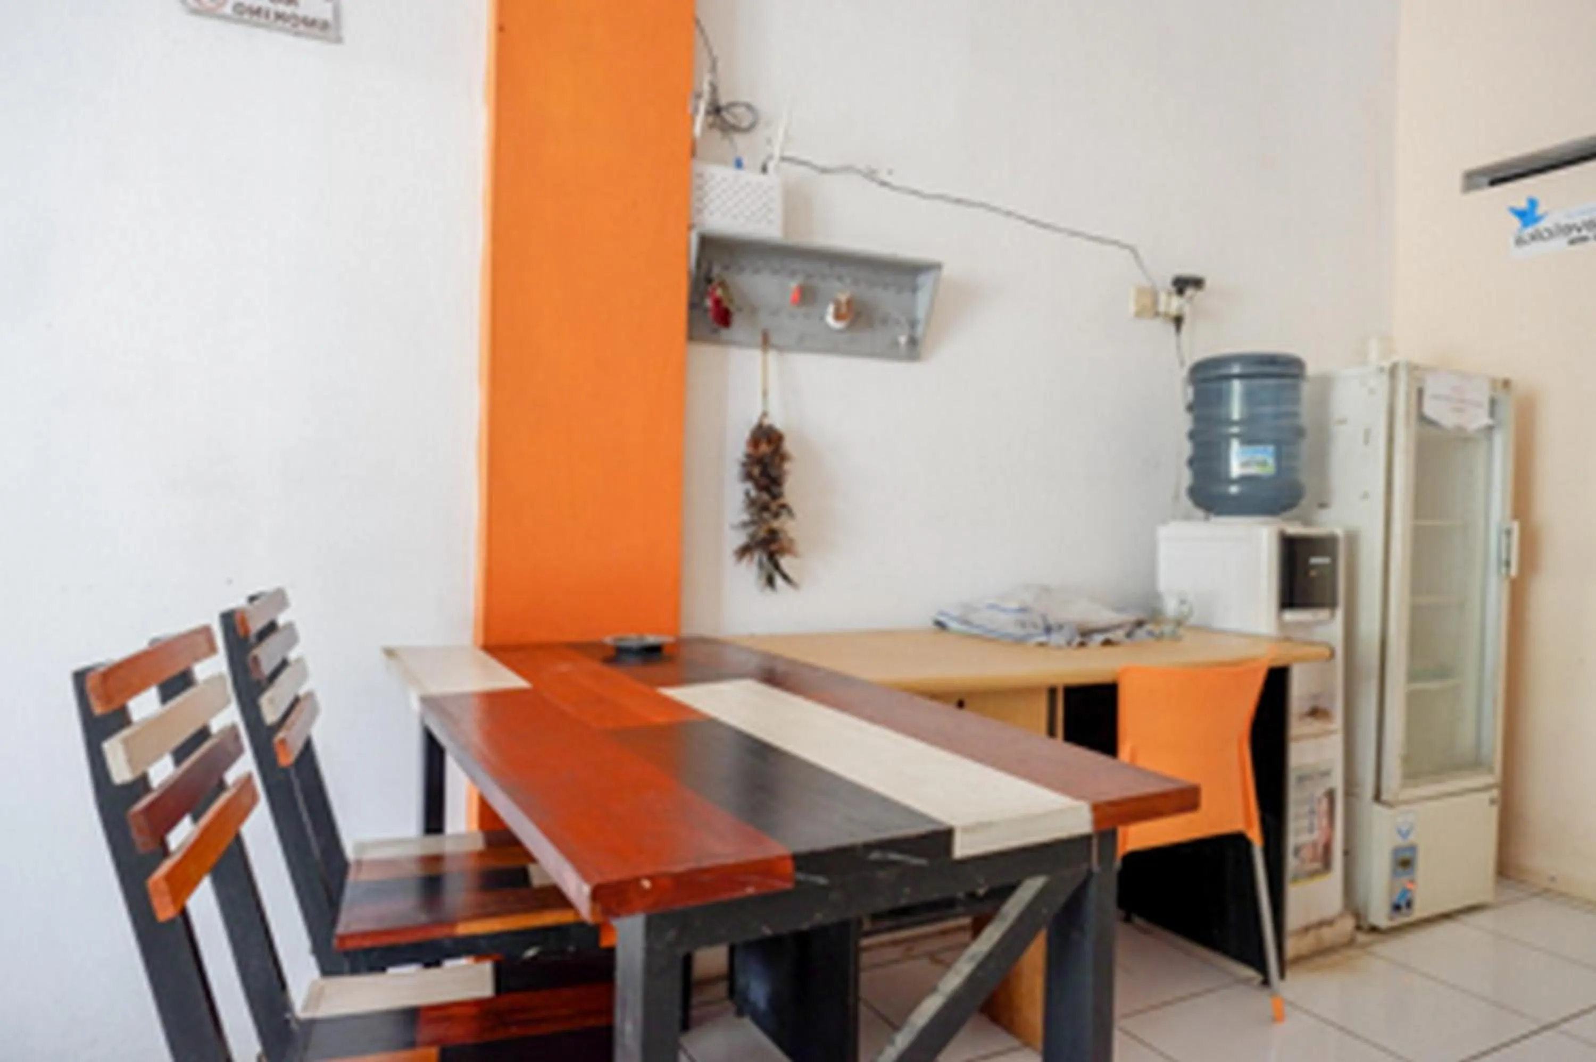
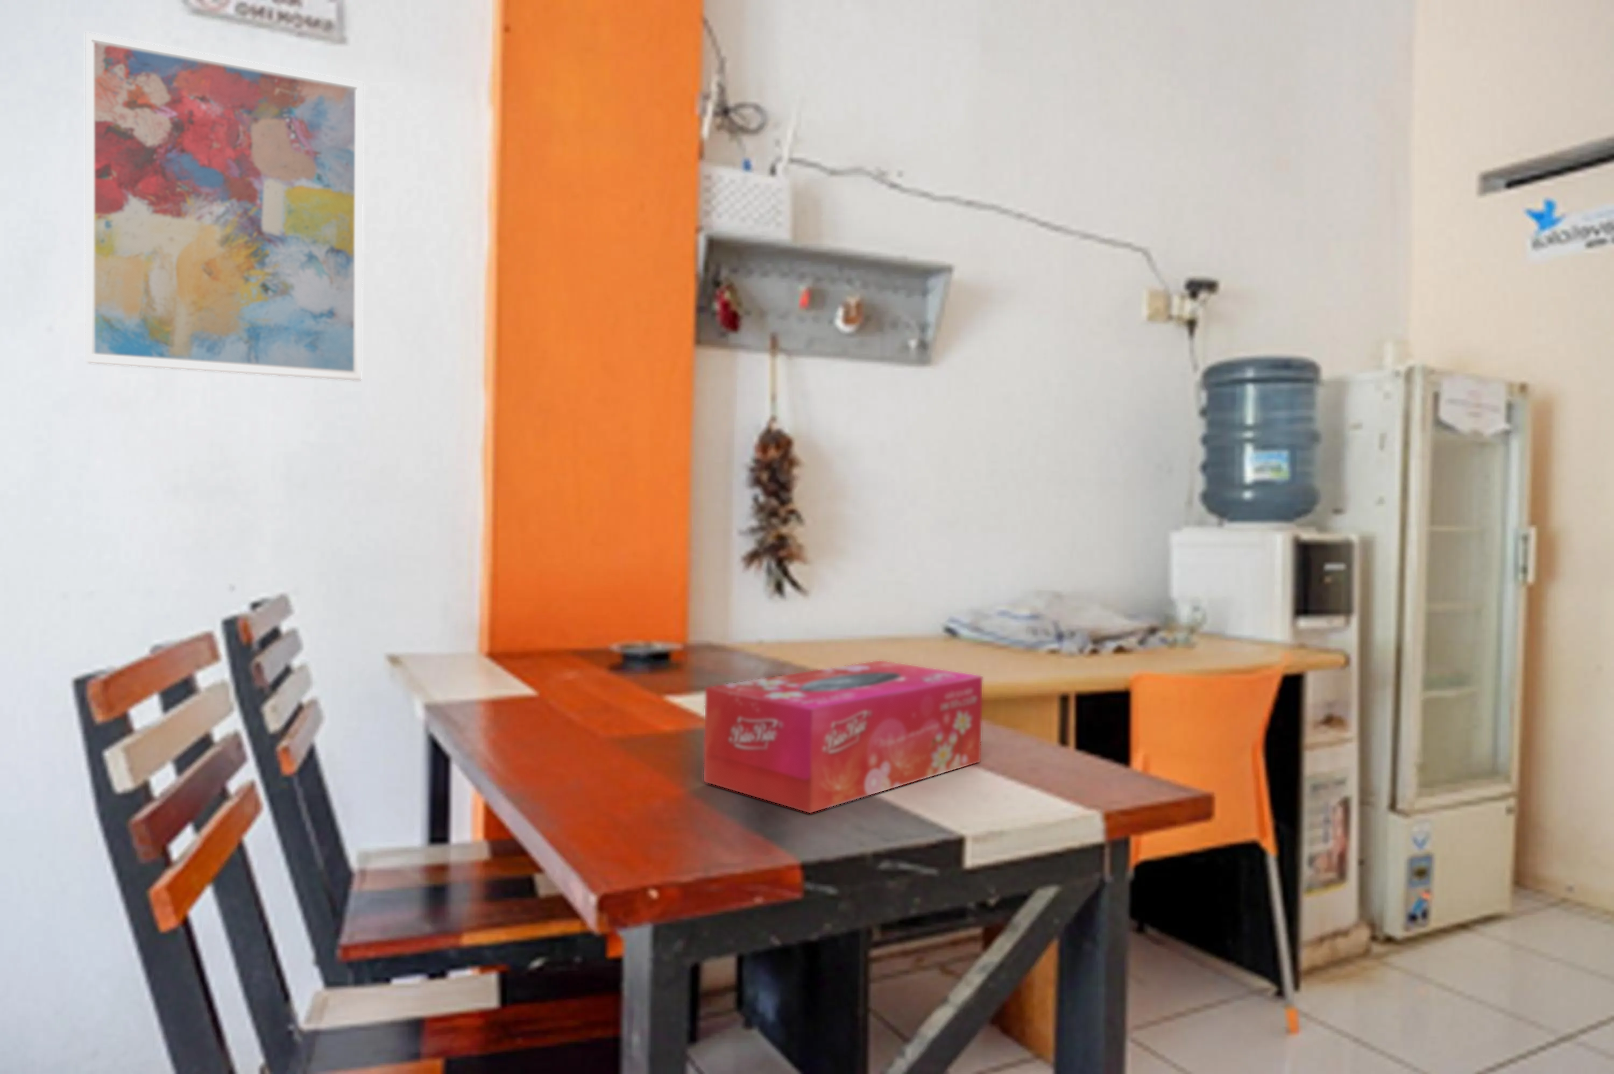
+ wall art (231, 217)
+ tissue box (849, 726)
